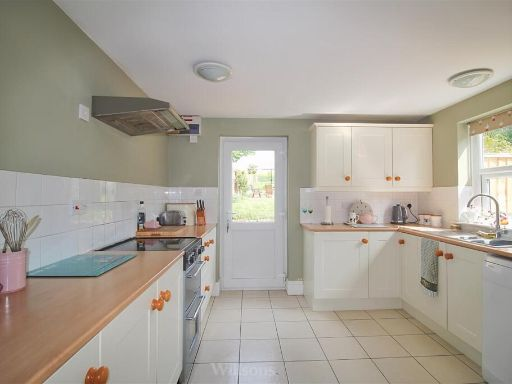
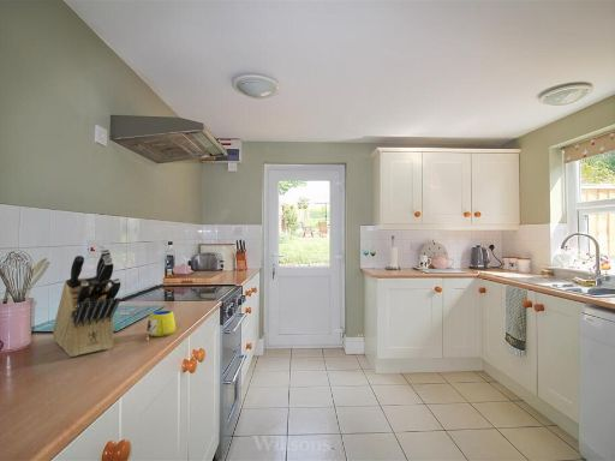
+ knife block (85, 298)
+ mug (161, 323)
